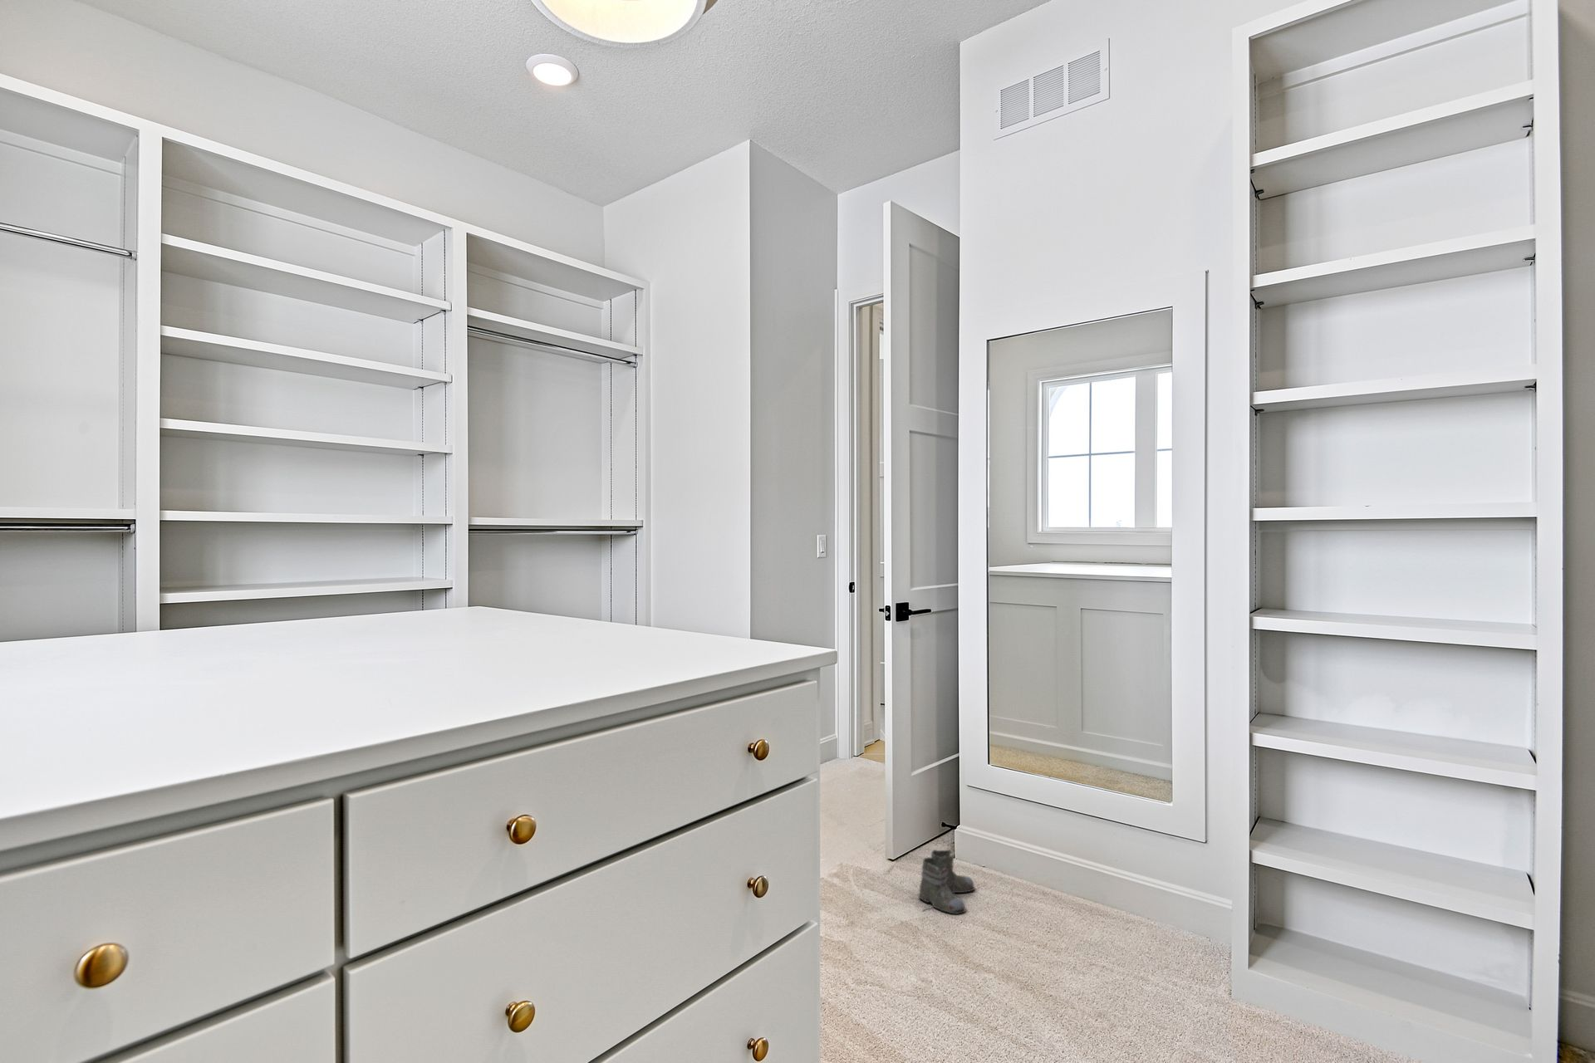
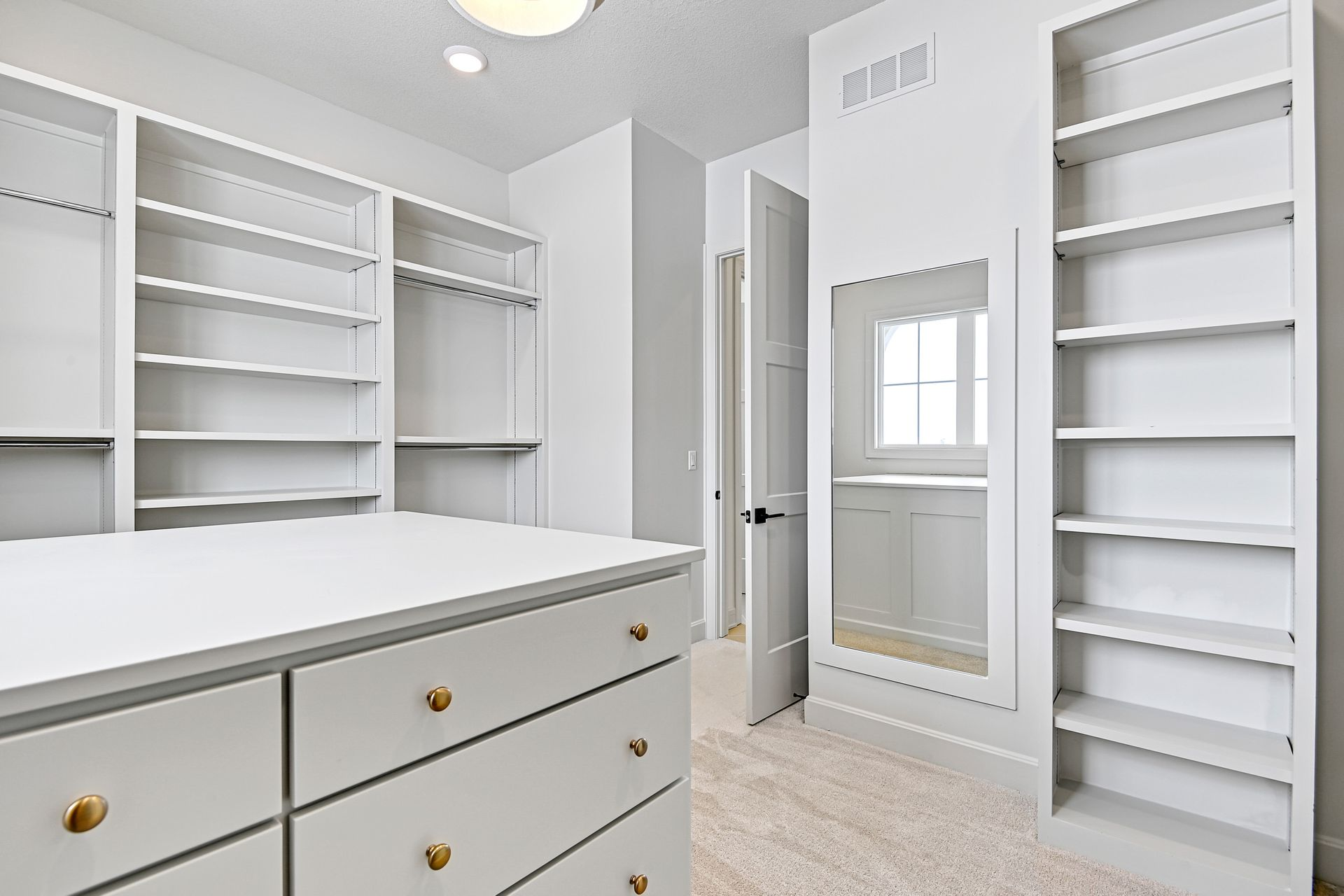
- boots (946, 878)
